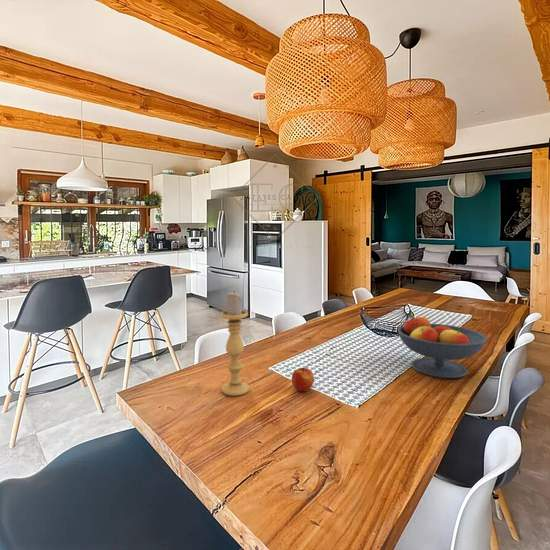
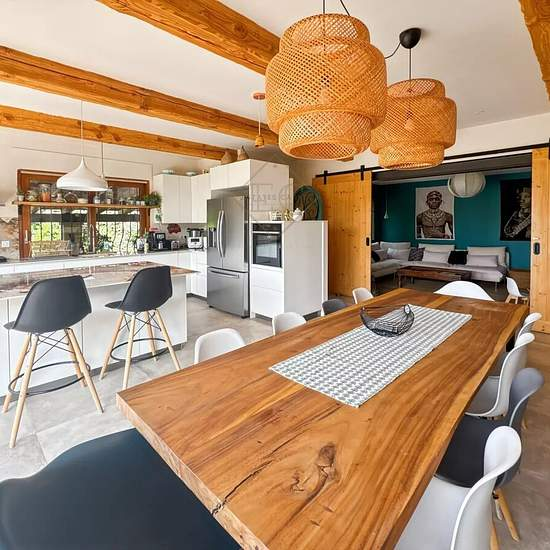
- apple (302, 377)
- candle holder (234, 340)
- fruit bowl (439, 344)
